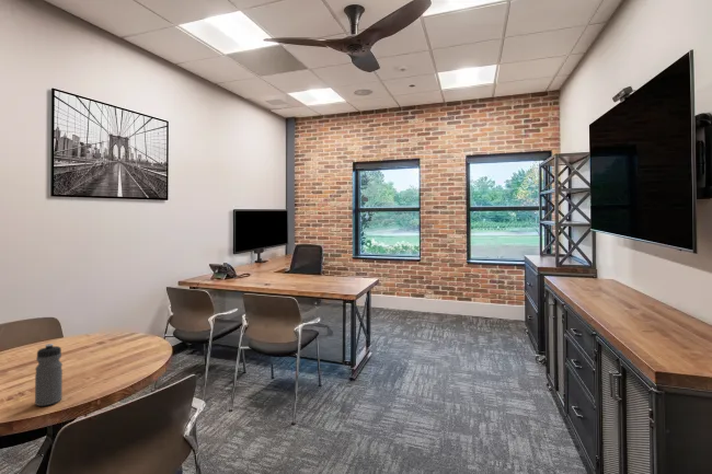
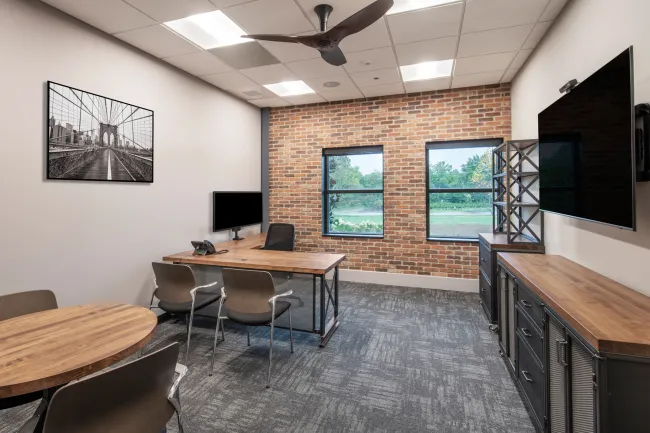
- water bottle (48, 372)
